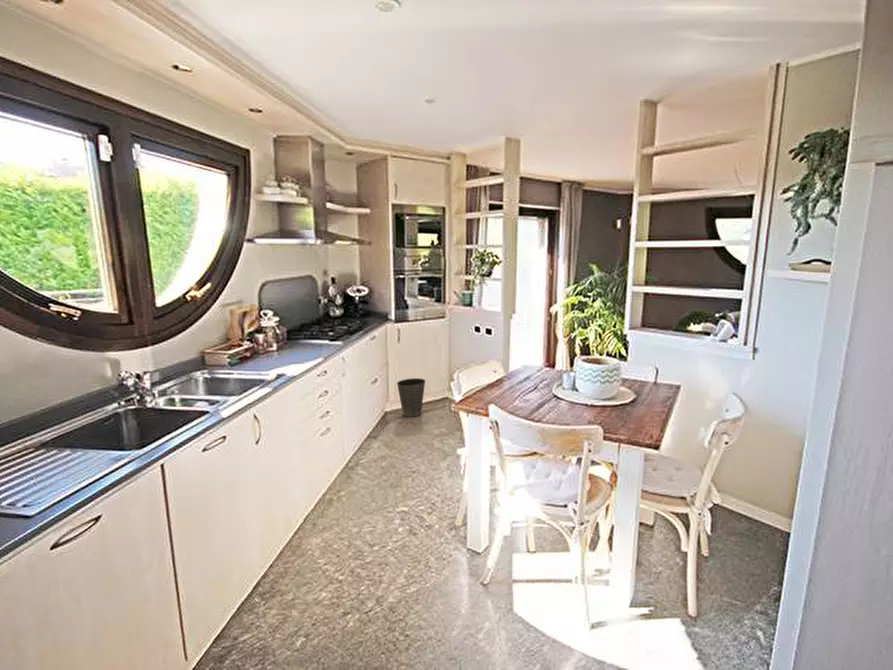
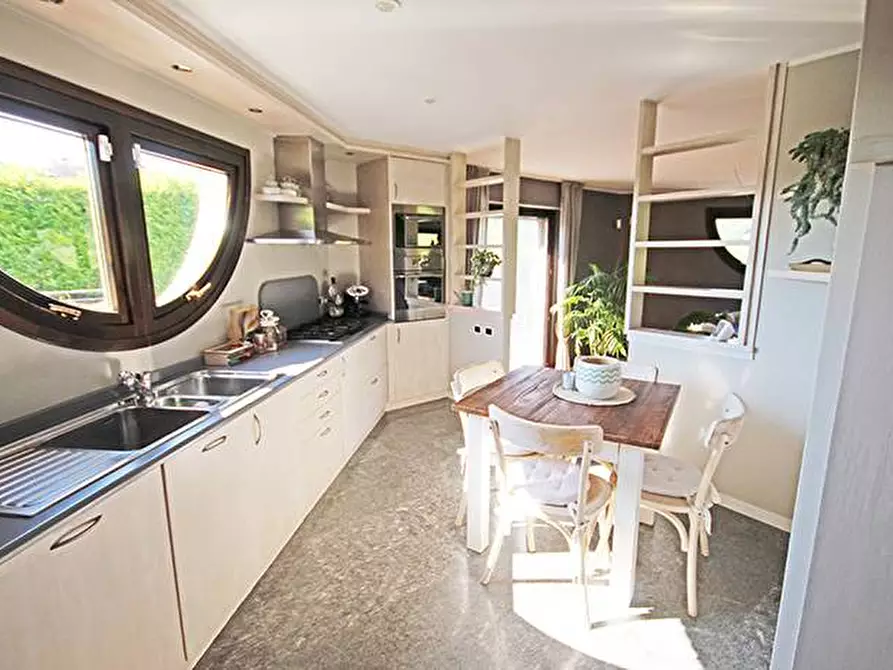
- waste basket (411, 397)
